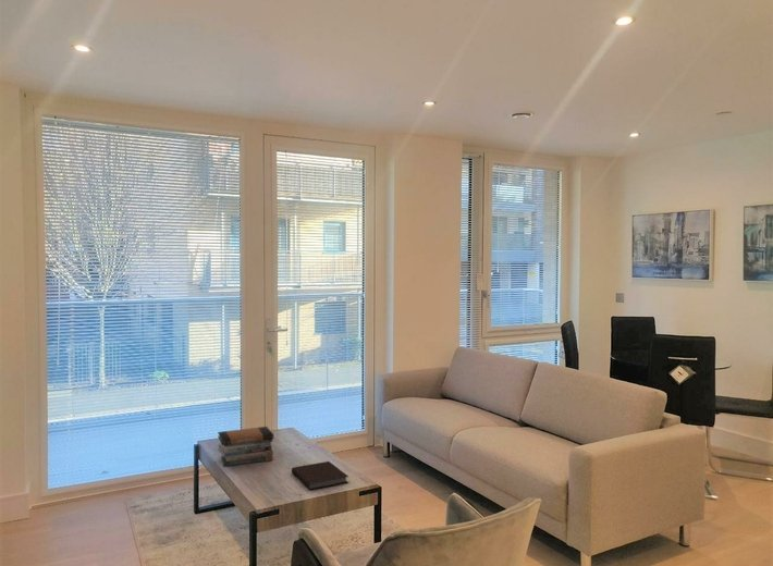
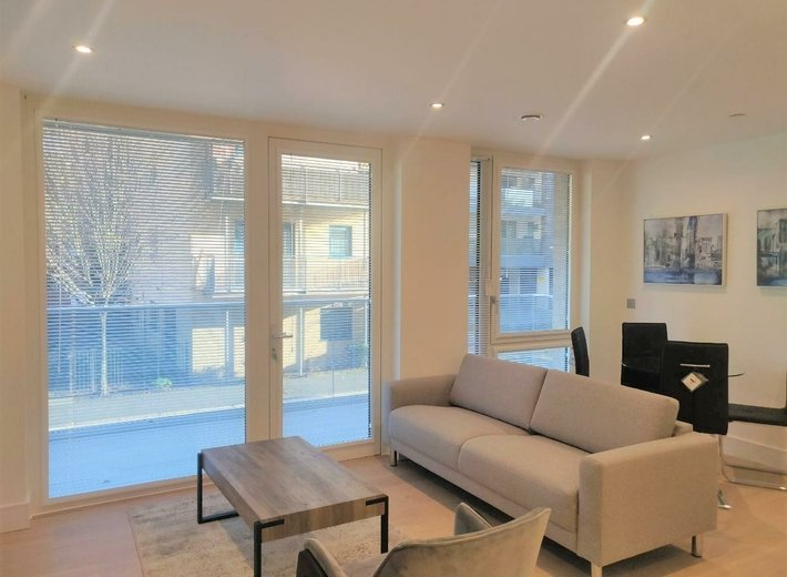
- notebook (319, 475)
- book stack (245, 445)
